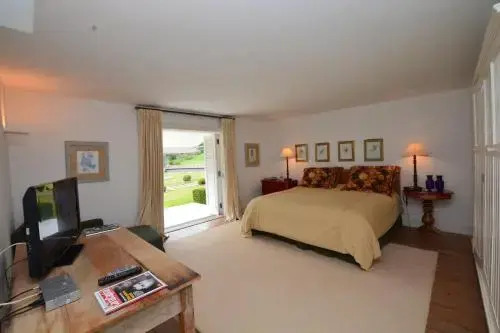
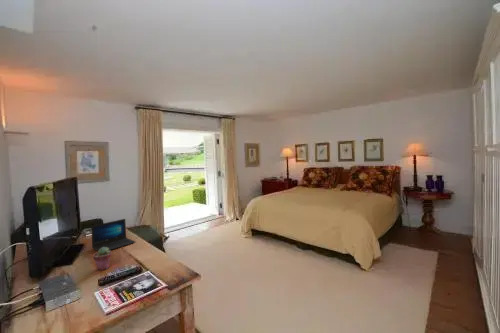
+ laptop (113, 234)
+ potted succulent (102, 257)
